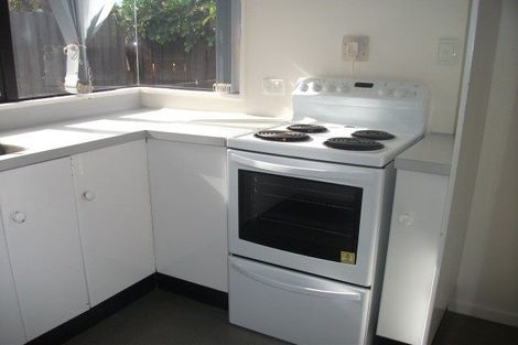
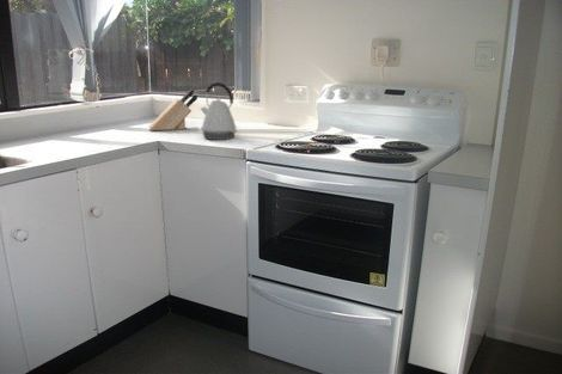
+ kettle (218, 110)
+ knife block (172, 109)
